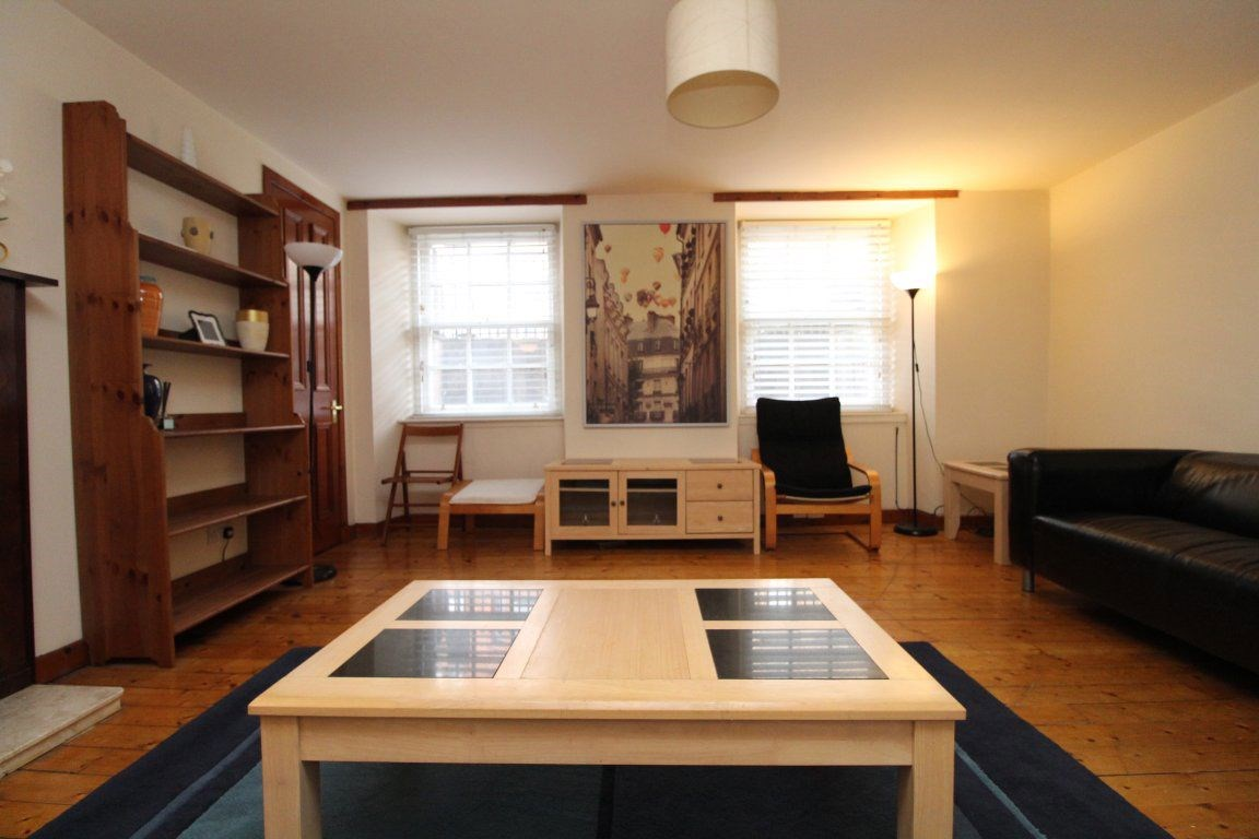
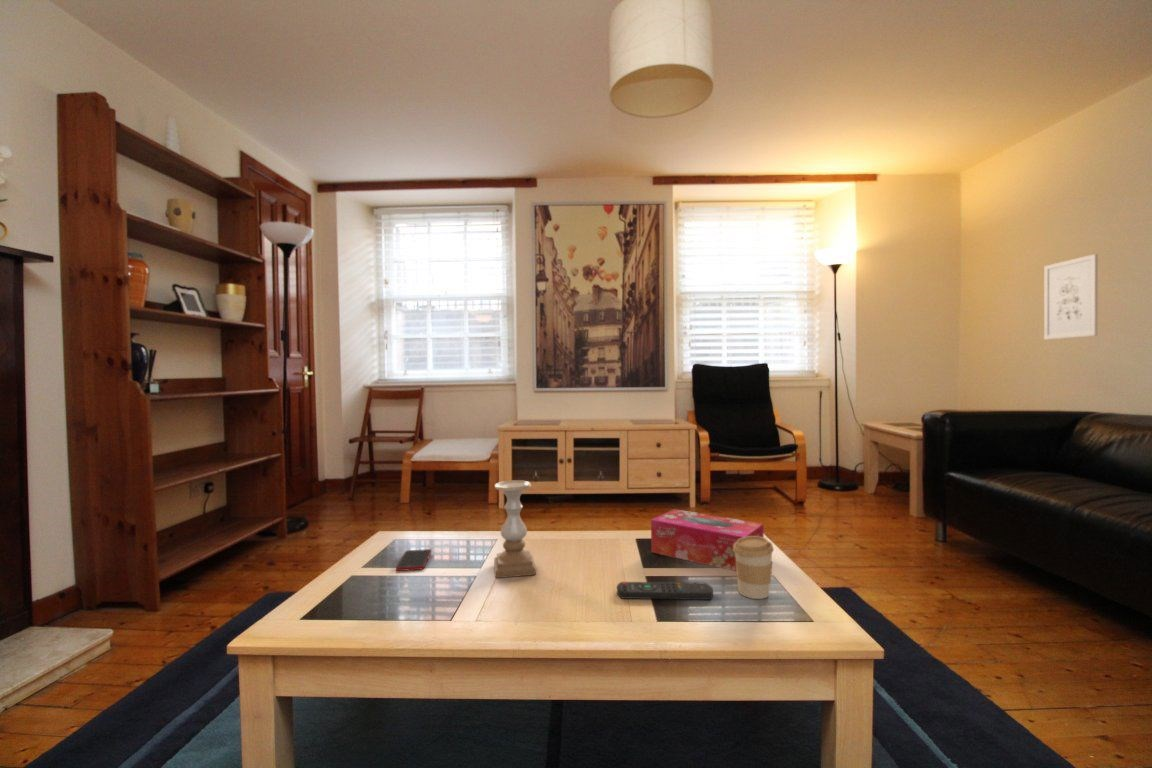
+ cell phone (414, 559)
+ remote control (664, 590)
+ coffee cup (753, 566)
+ wall art (1069, 299)
+ tissue box (706, 538)
+ candle holder (513, 526)
